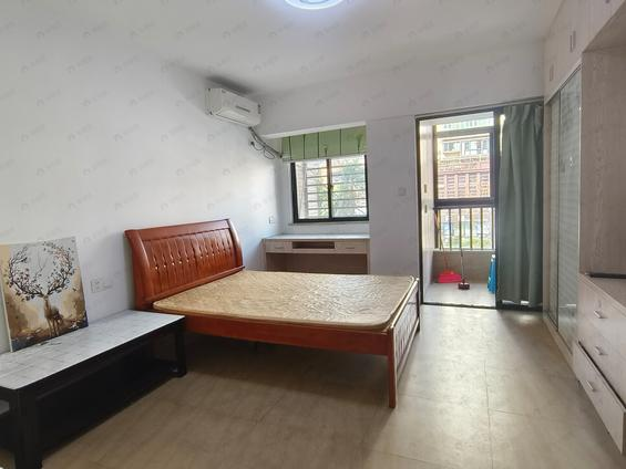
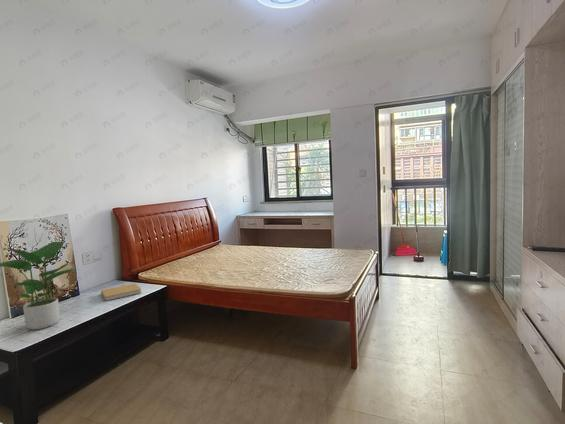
+ potted plant (45, 283)
+ book (121, 291)
